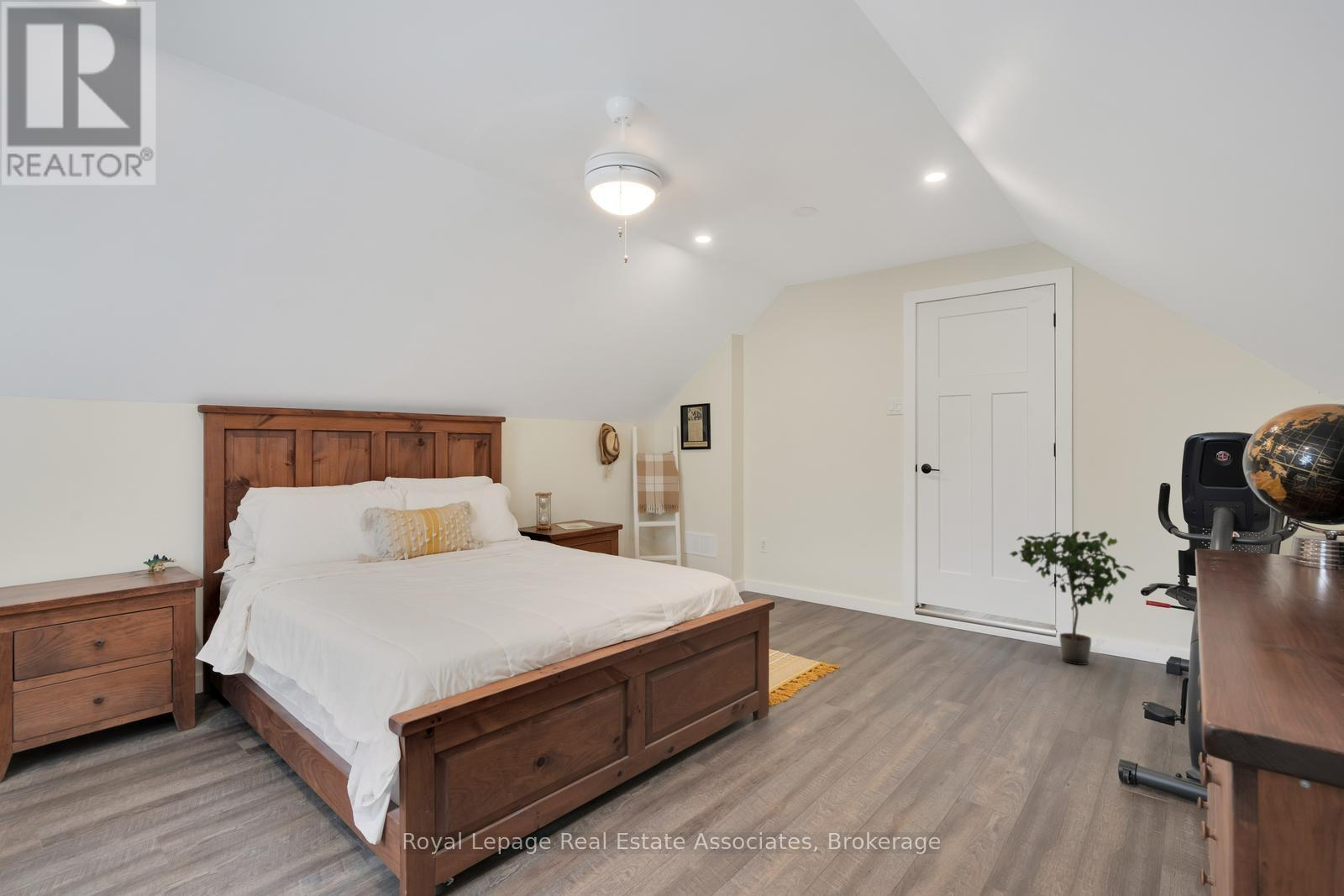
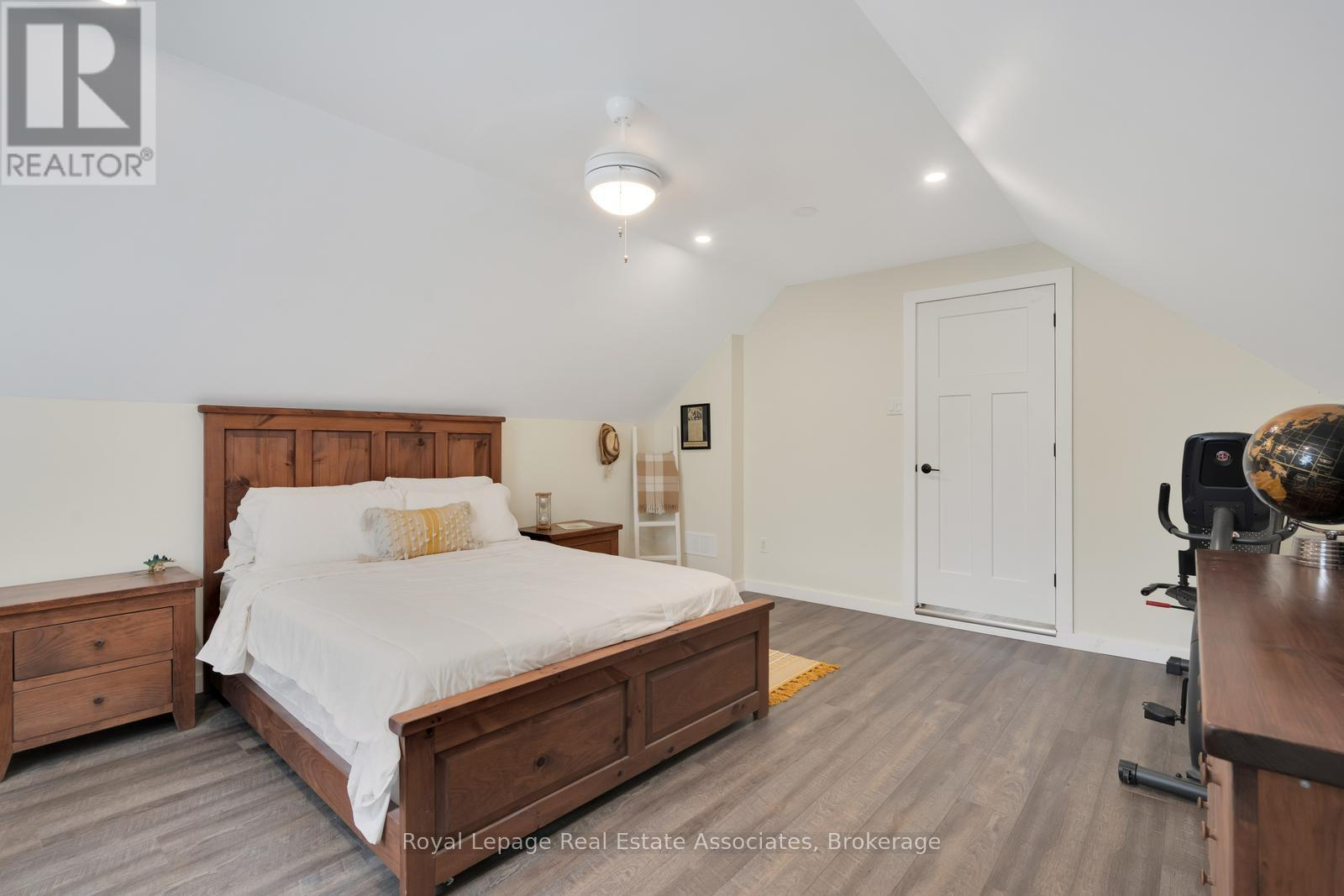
- potted plant (1071, 594)
